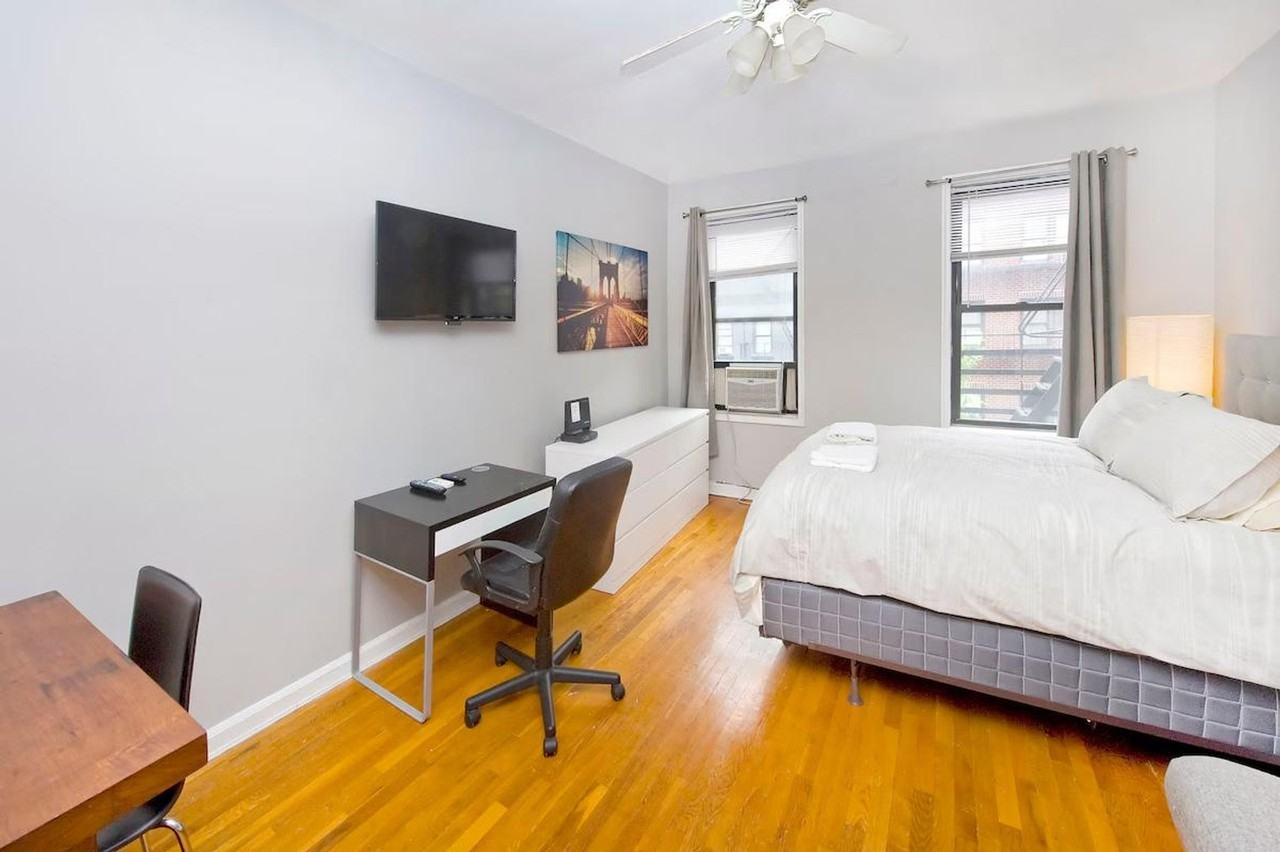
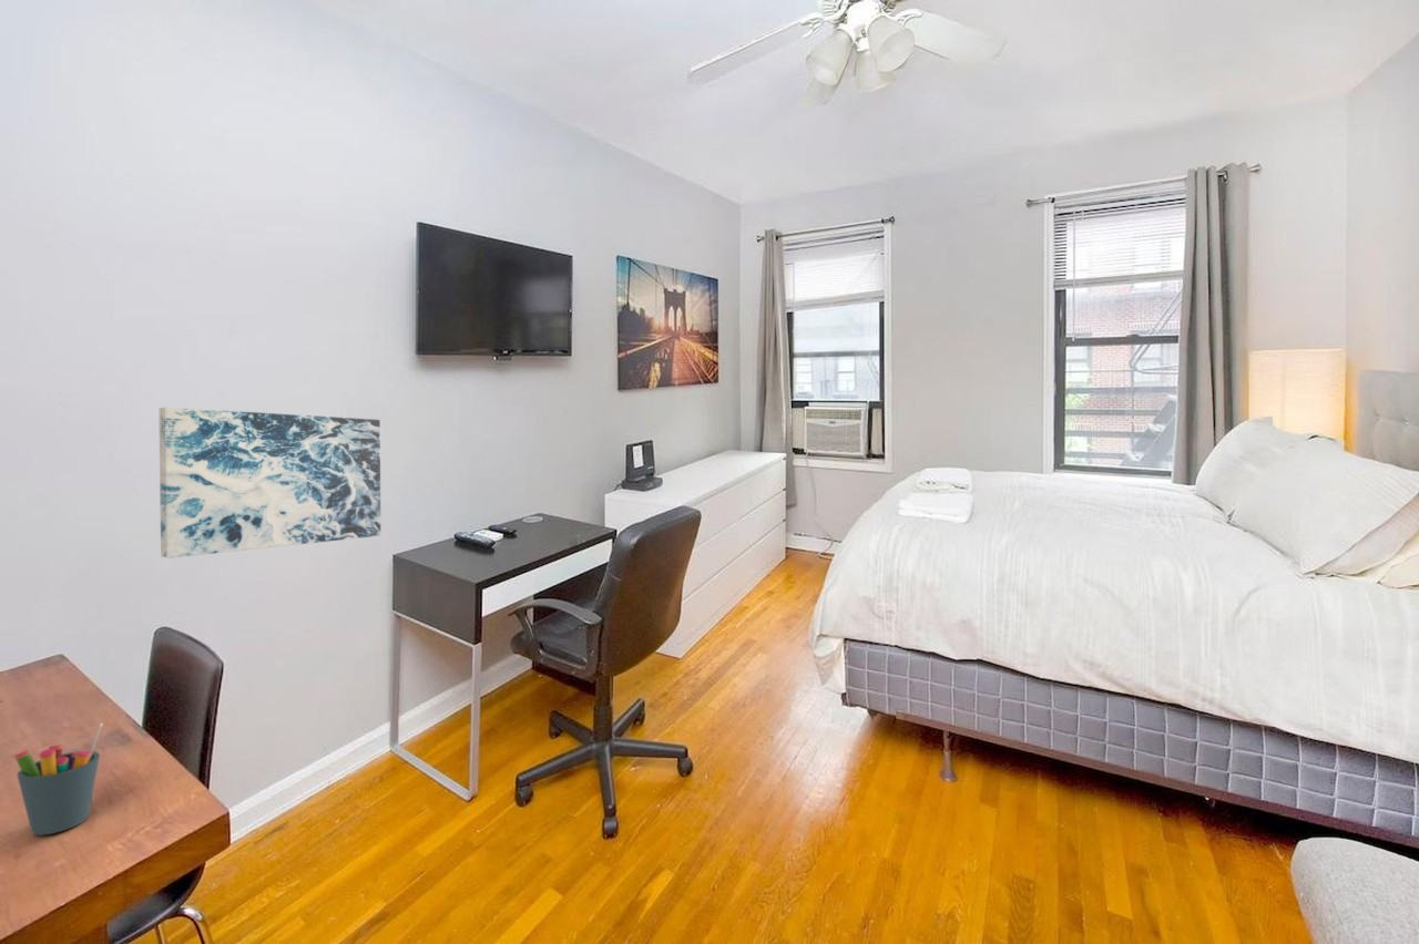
+ pen holder (59, 778)
+ wall art (284, 480)
